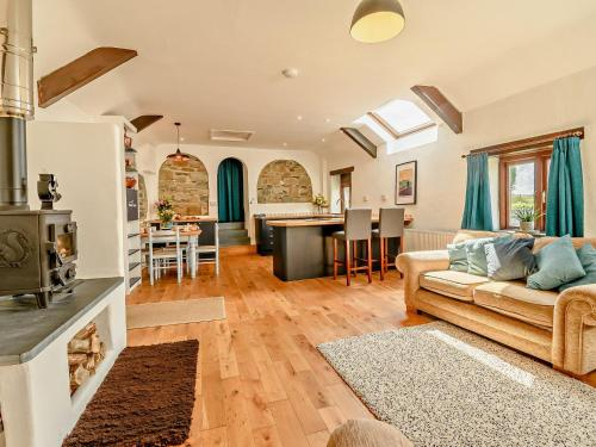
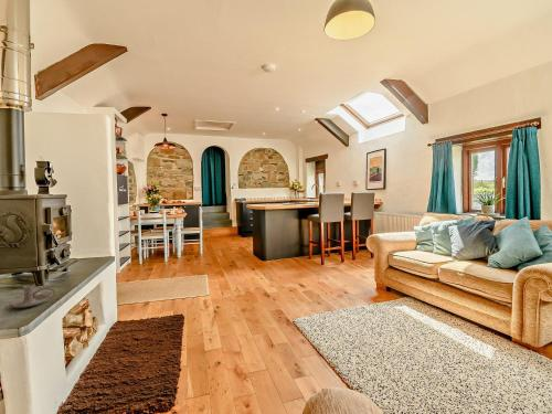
+ candle holder (33, 294)
